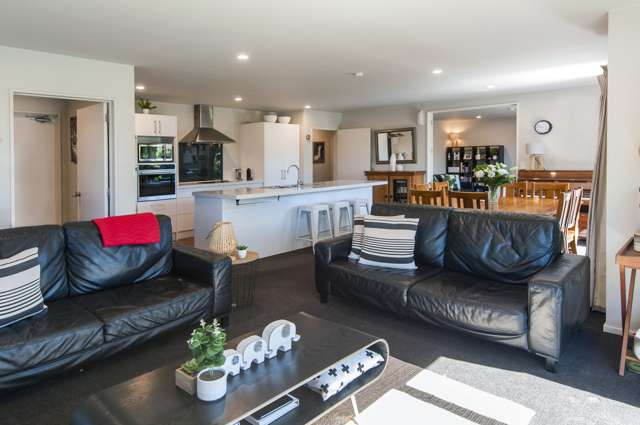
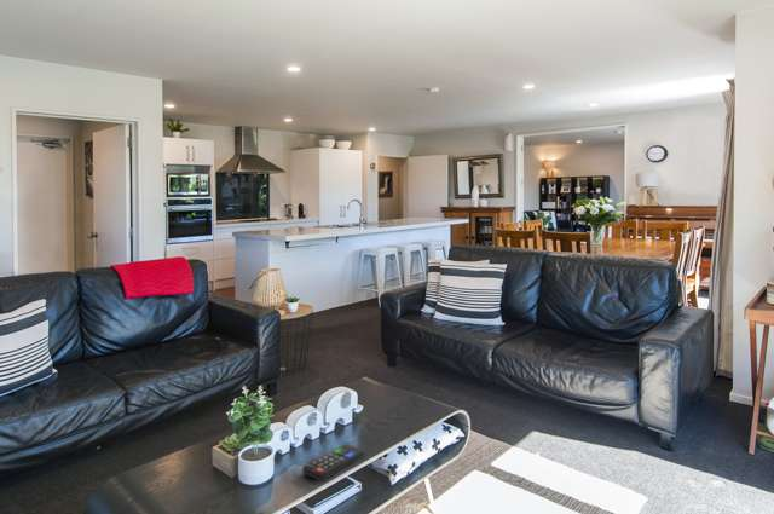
+ remote control (334, 461)
